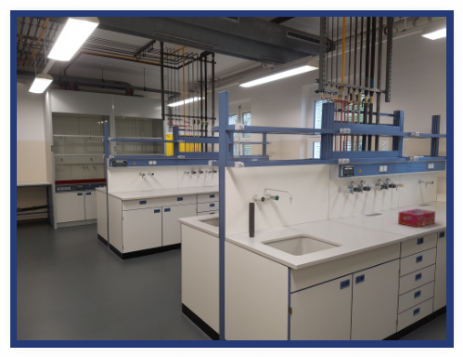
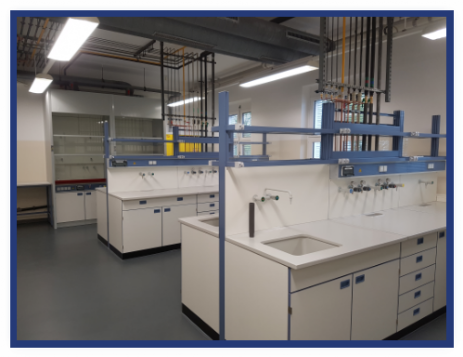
- tissue box (416, 217)
